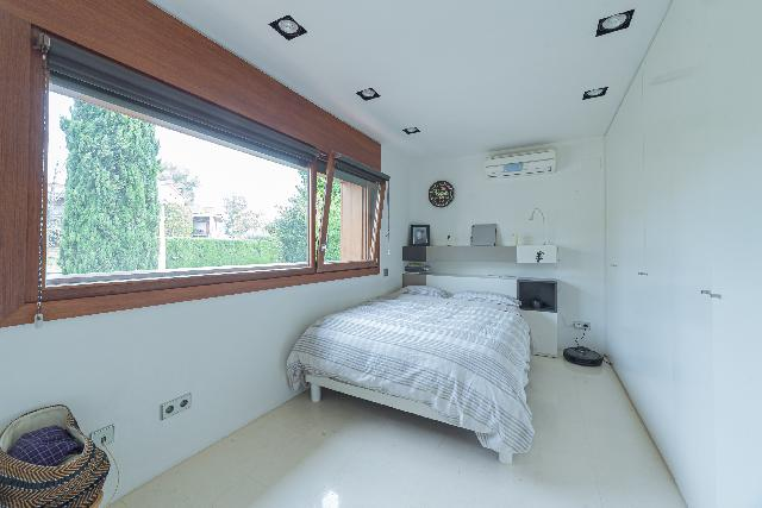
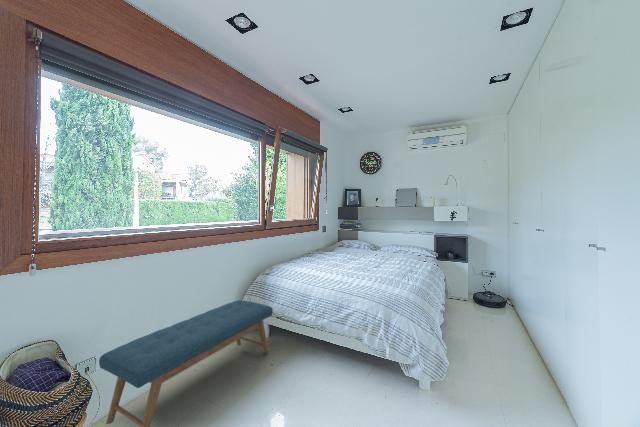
+ bench (203, 351)
